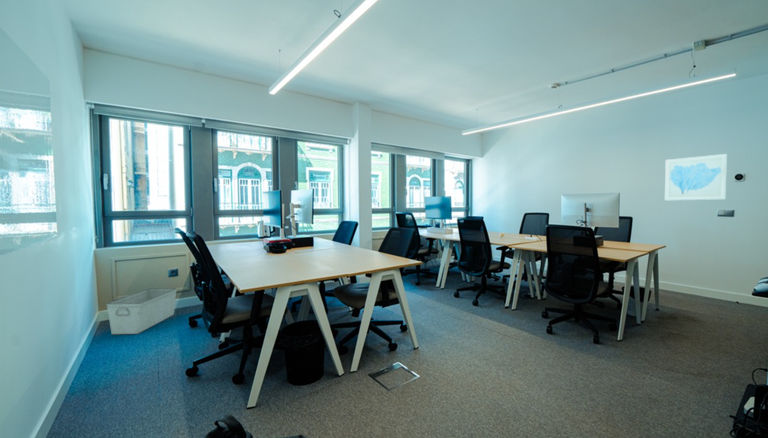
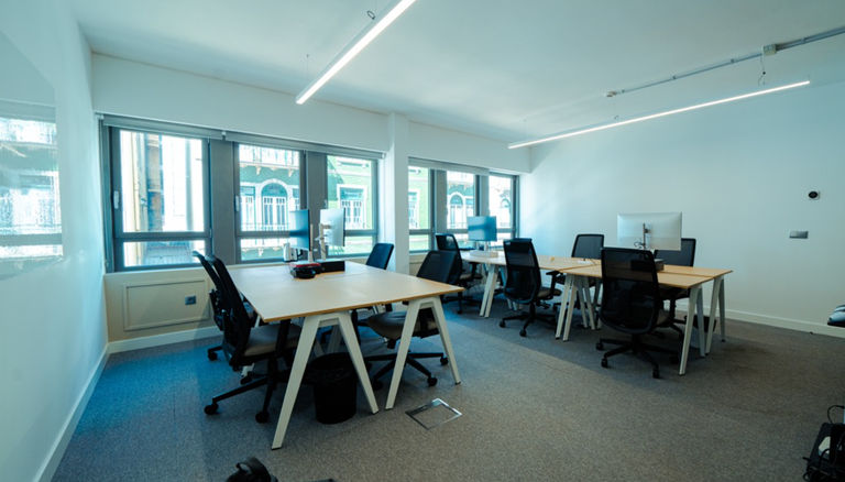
- wall art (694, 178)
- storage bin (145, 309)
